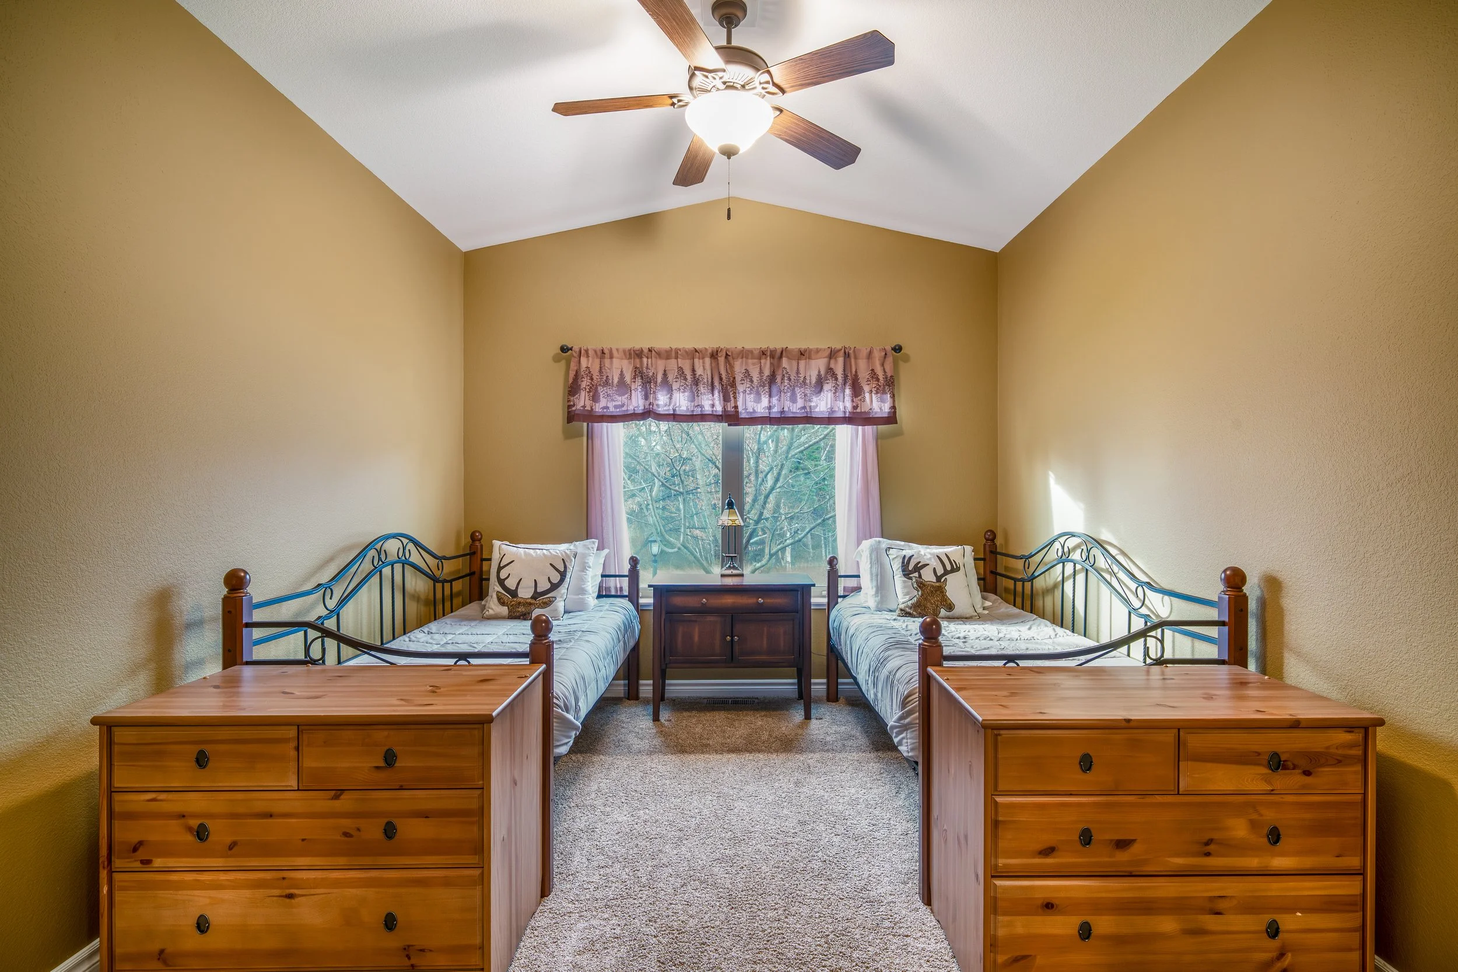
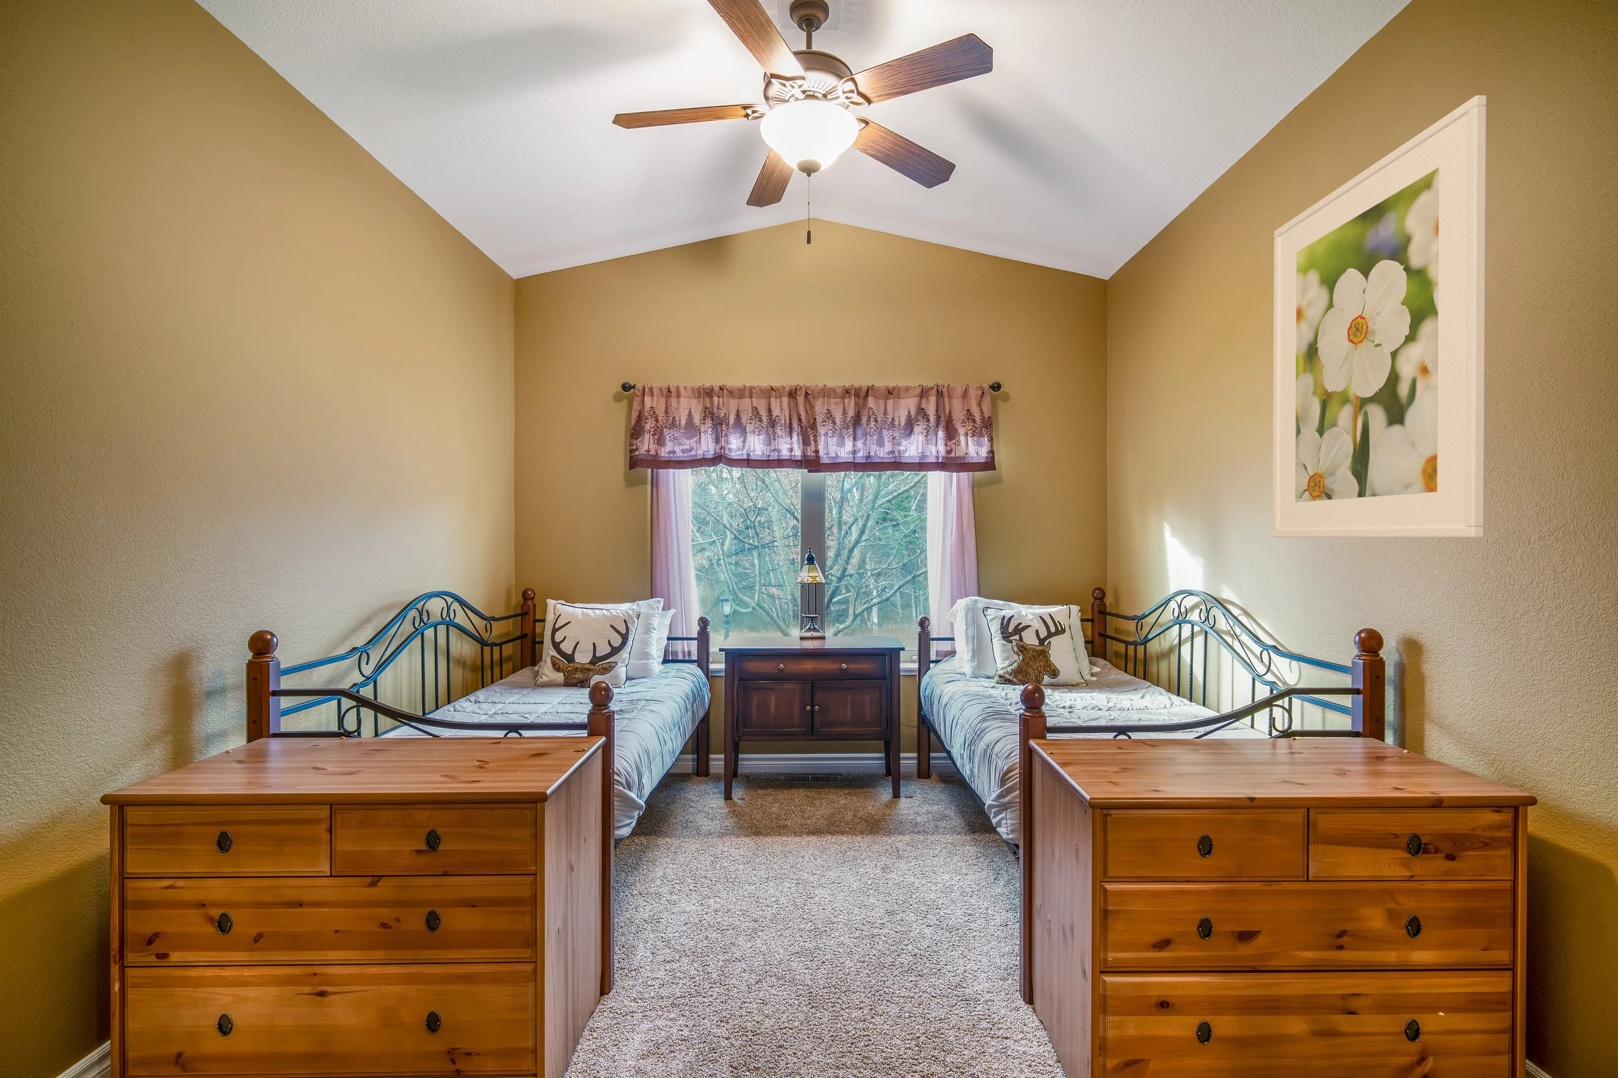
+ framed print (1359, 356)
